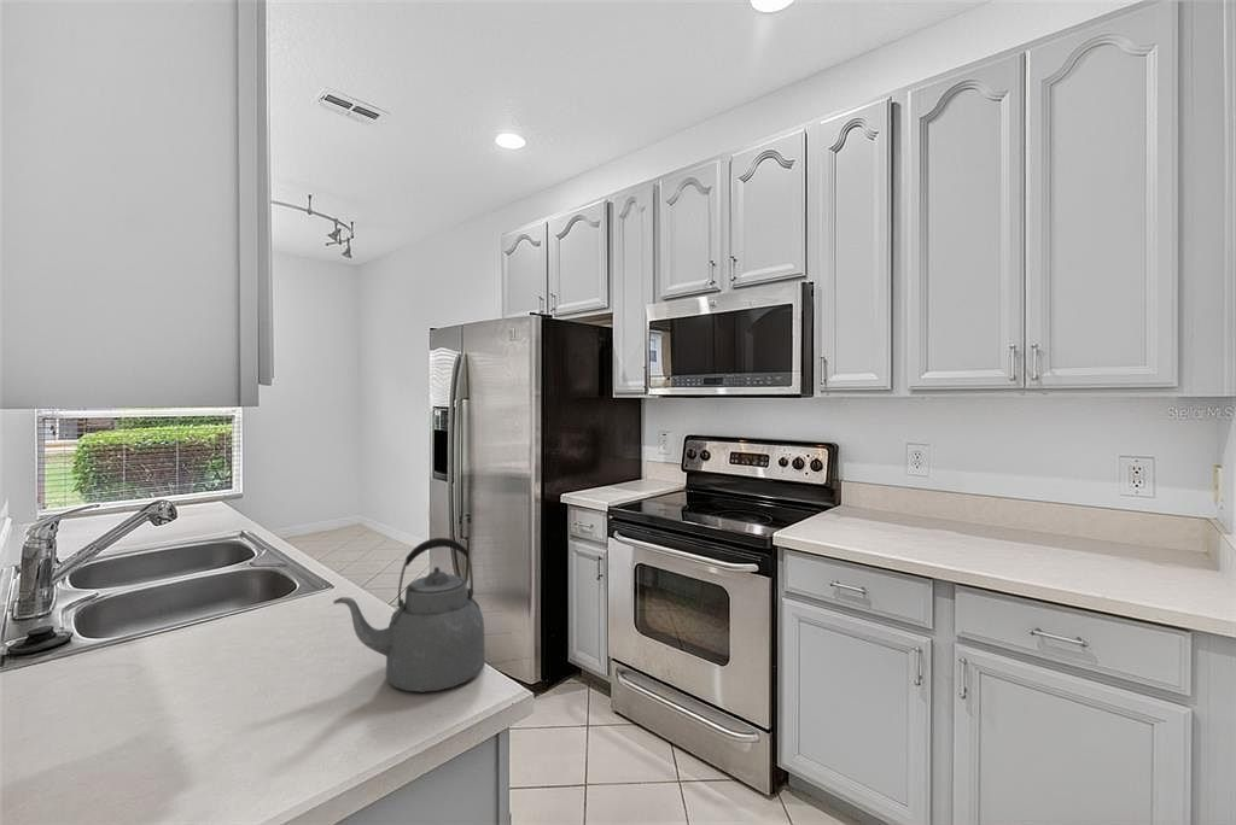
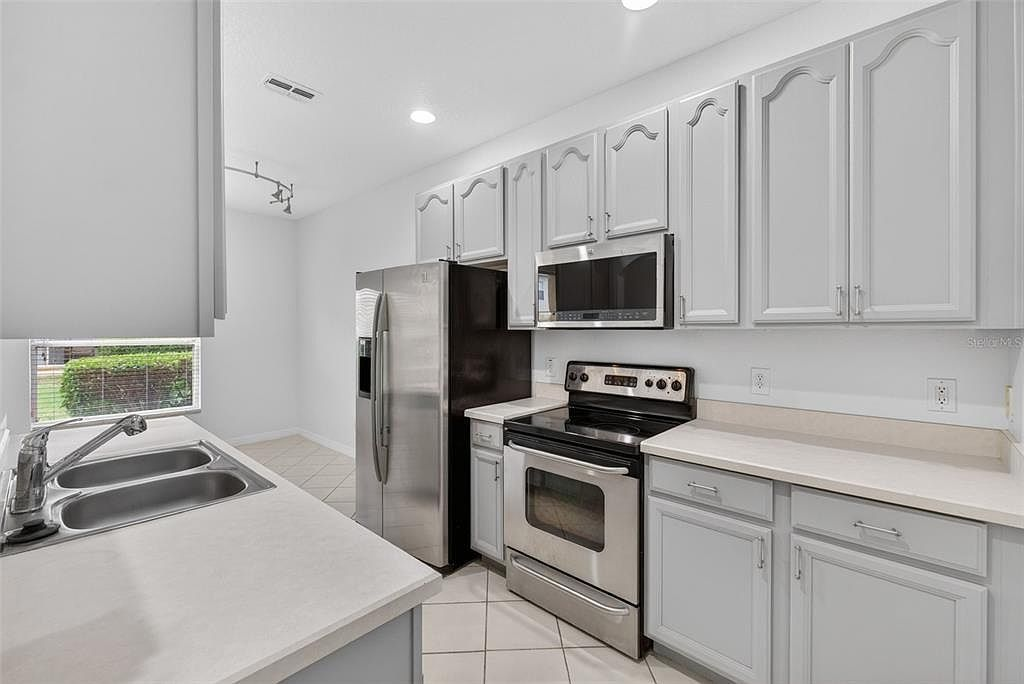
- kettle (413, 608)
